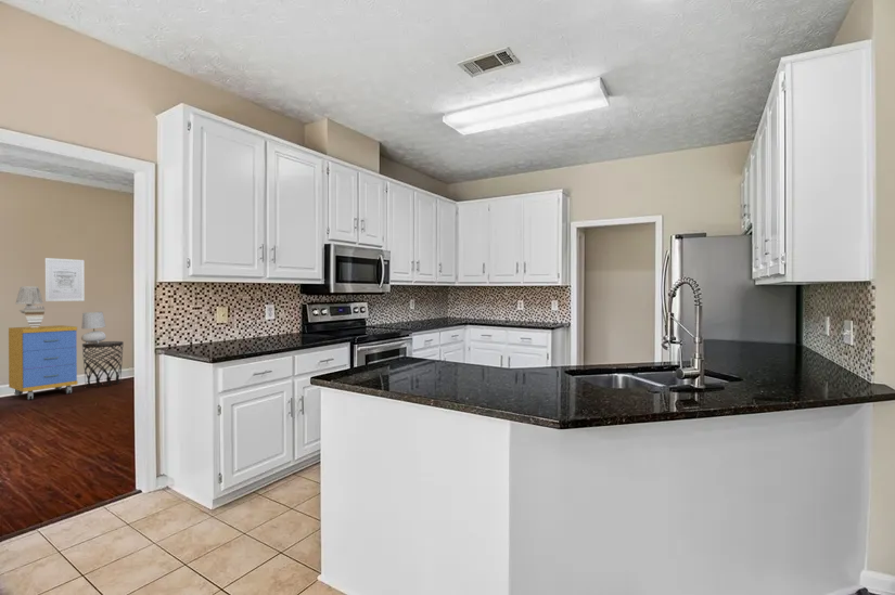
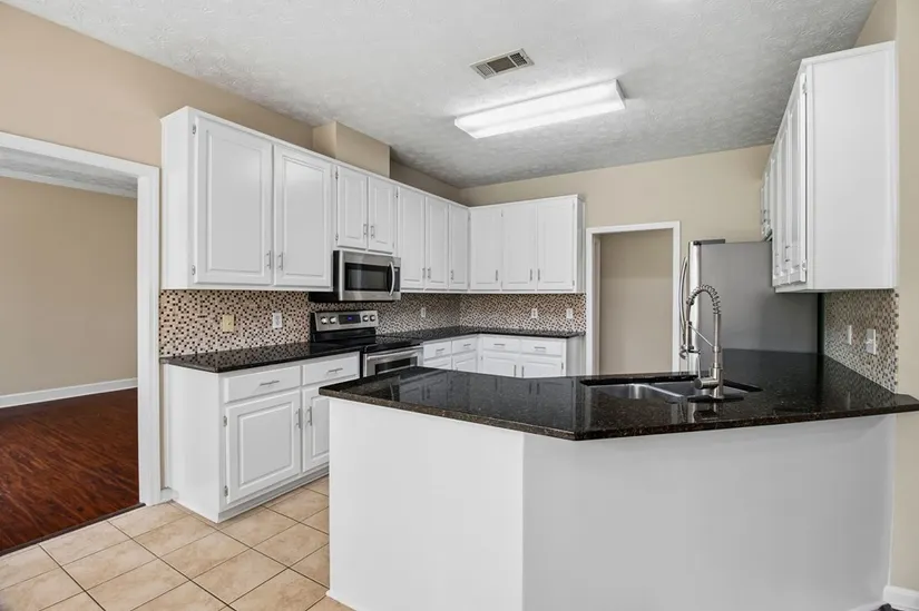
- wall art (65, 280)
- table lamp (94, 327)
- storage cabinet (43, 360)
- side table (102, 362)
- wall sconce (30, 307)
